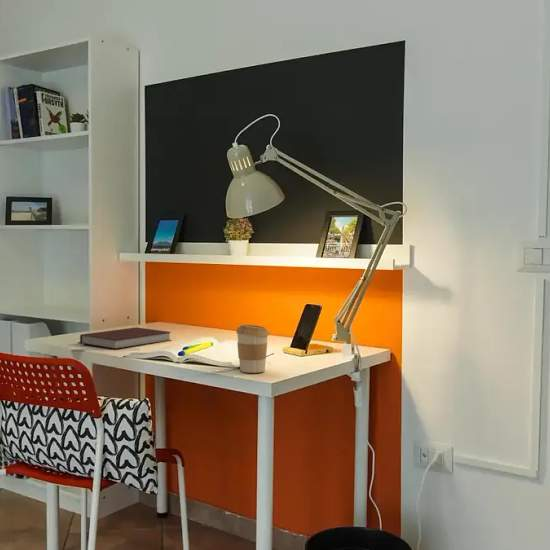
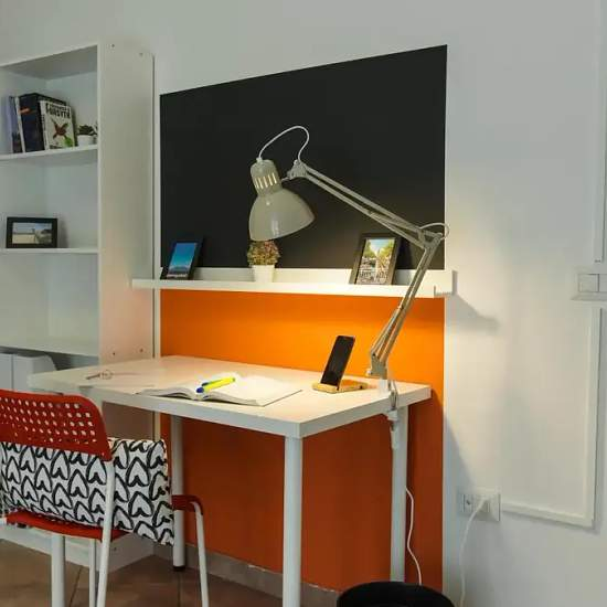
- notebook (126, 337)
- coffee cup (252, 347)
